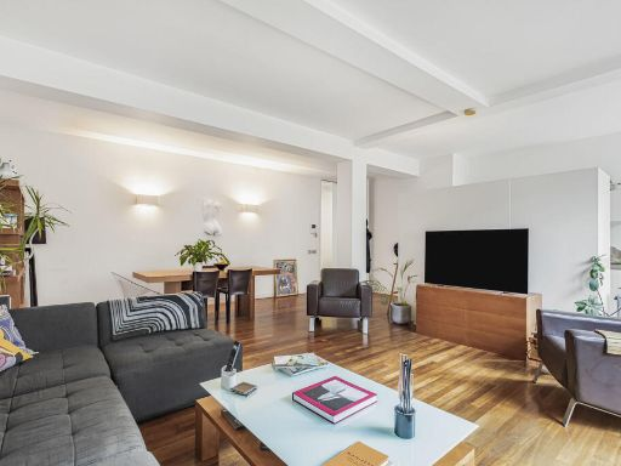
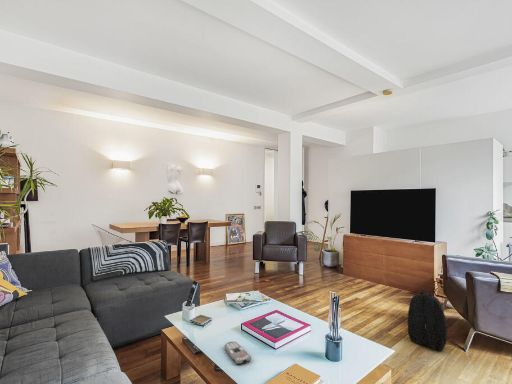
+ remote control (236, 352)
+ backpack (427, 316)
